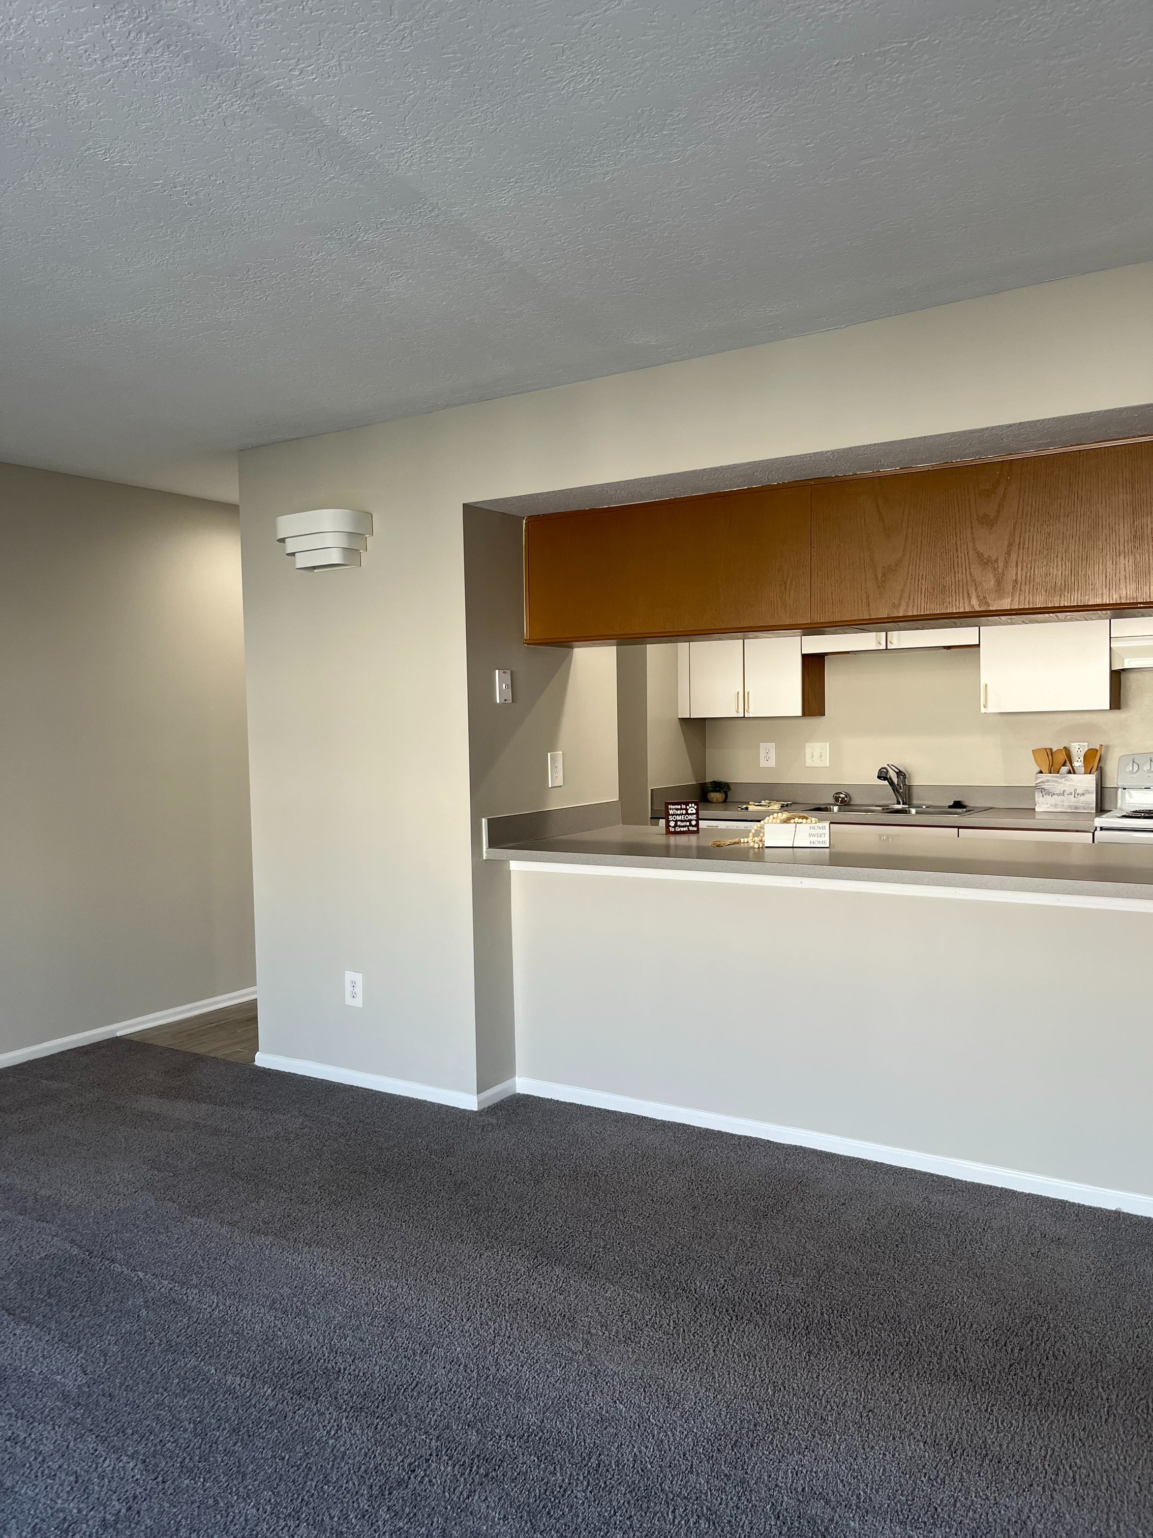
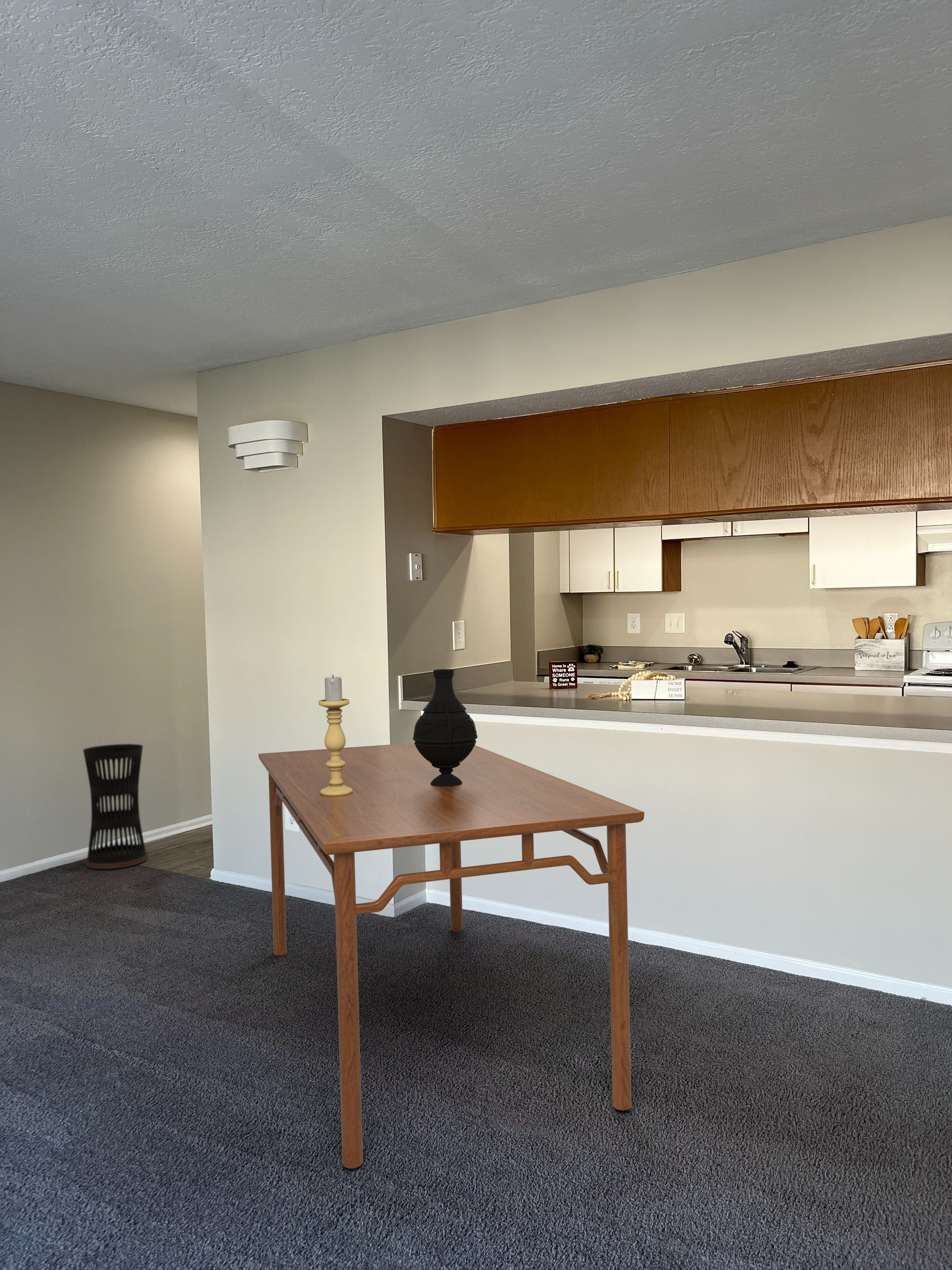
+ dining table (413, 883)
+ vase (445, 726)
+ umbrella stand (115, 805)
+ candle holder (335, 733)
